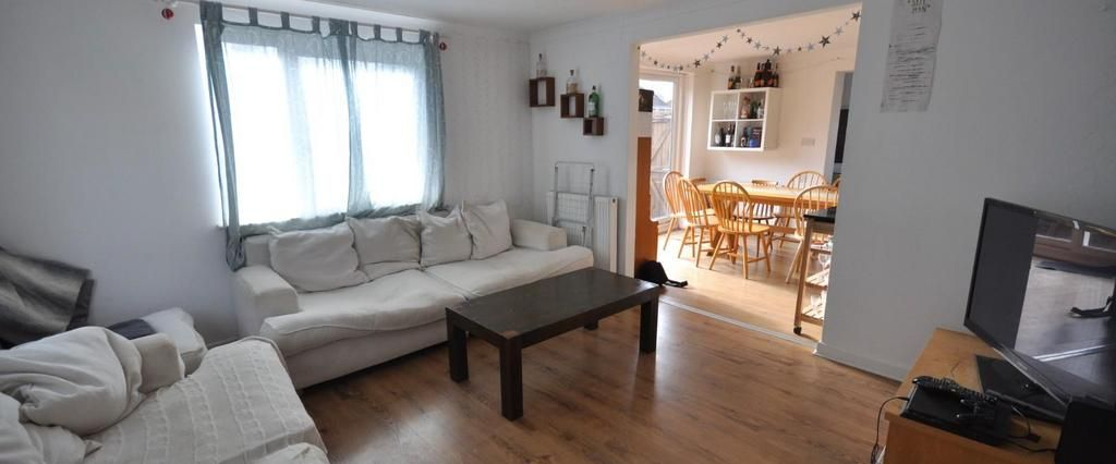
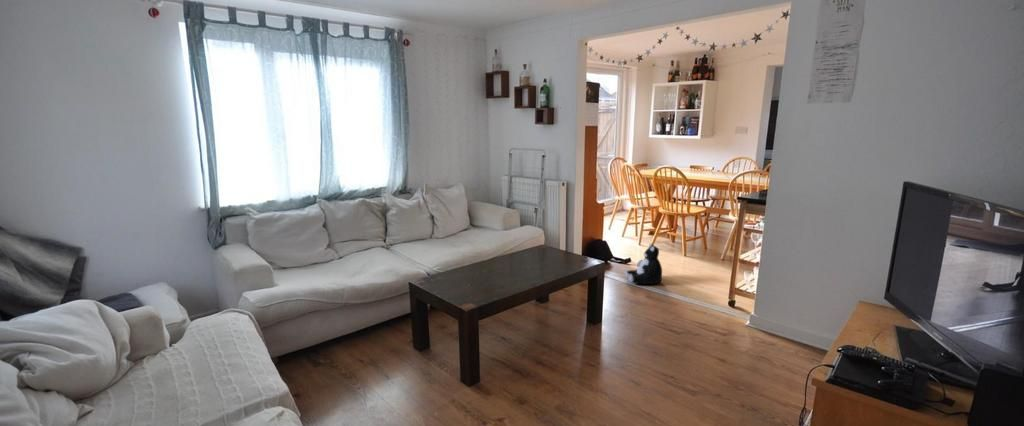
+ plush toy (644, 263)
